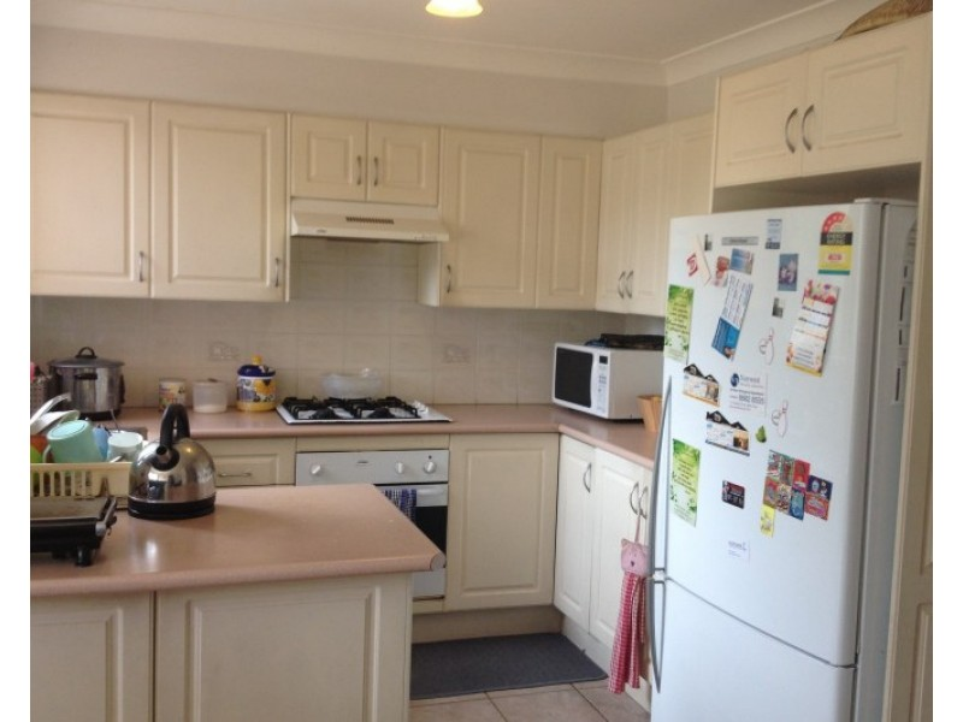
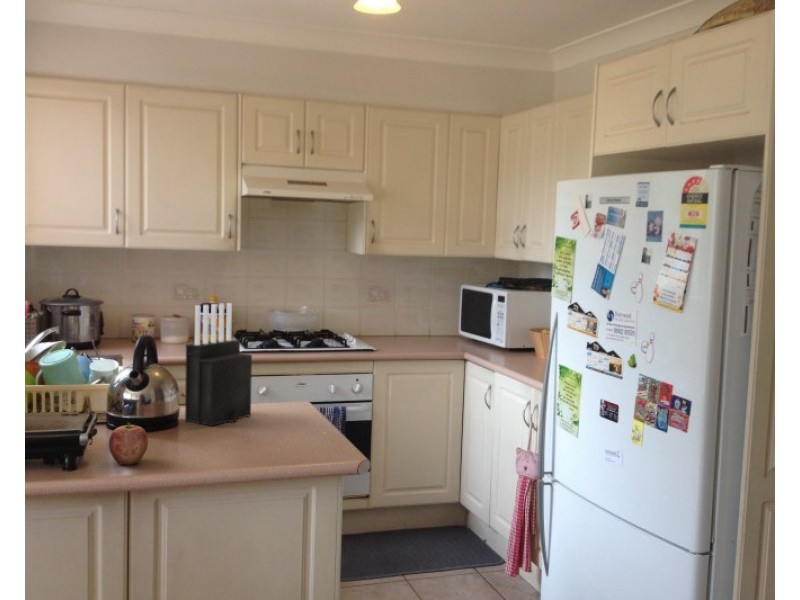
+ apple (128, 443)
+ knife block (222, 362)
